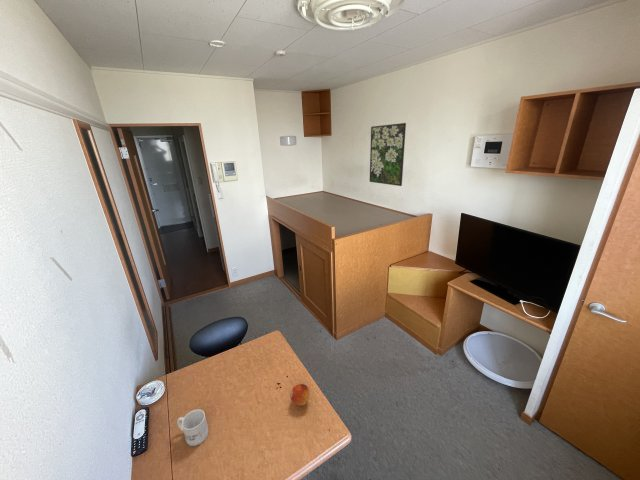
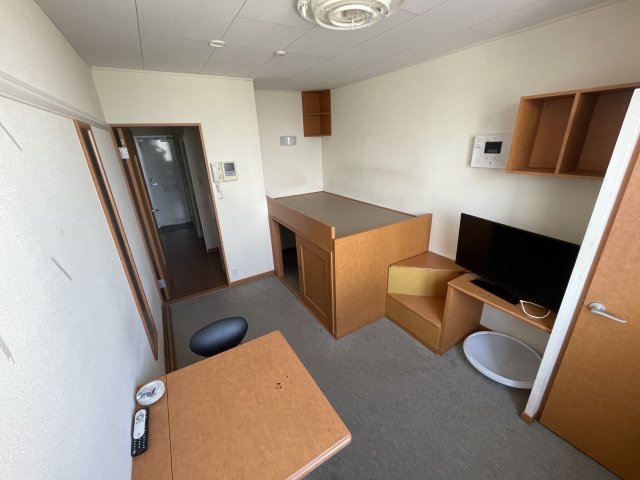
- fruit (299, 395)
- mug (191, 426)
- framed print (385, 155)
